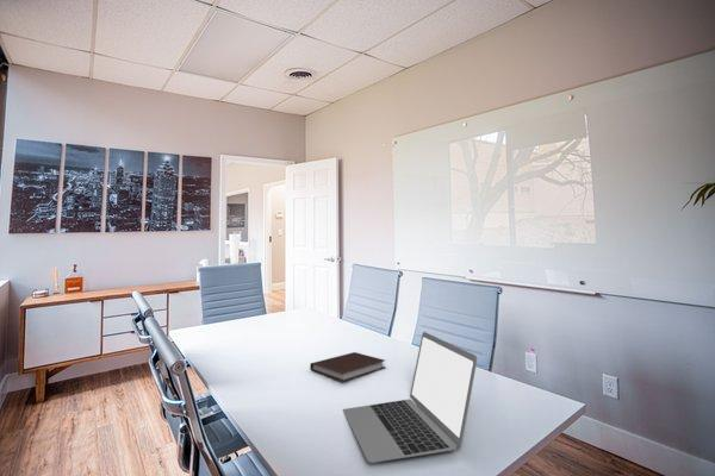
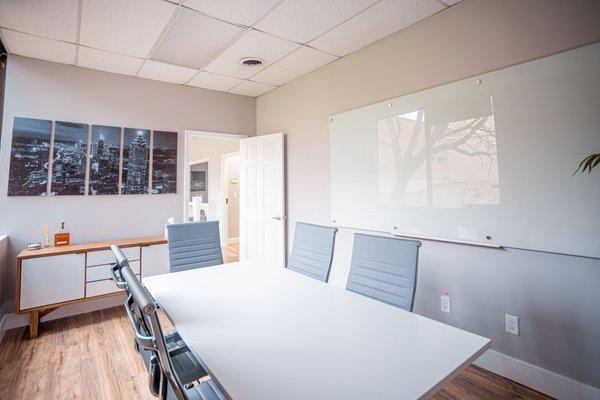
- laptop (411, 387)
- notebook (348, 364)
